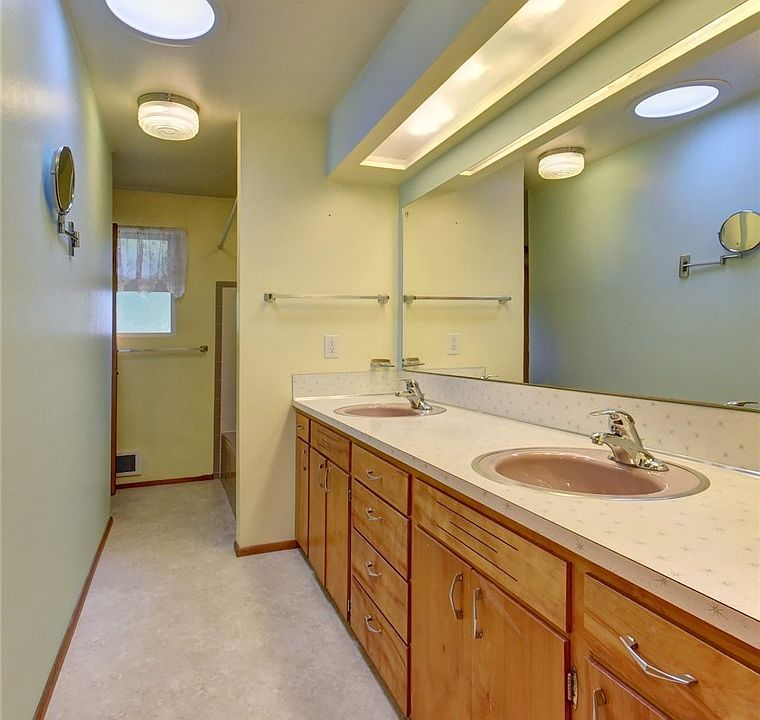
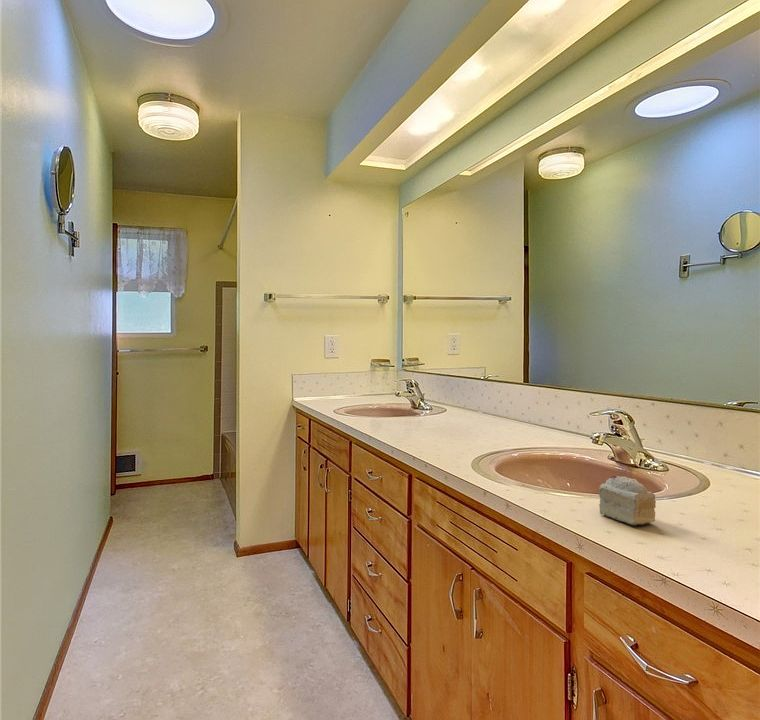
+ cake slice (626, 498)
